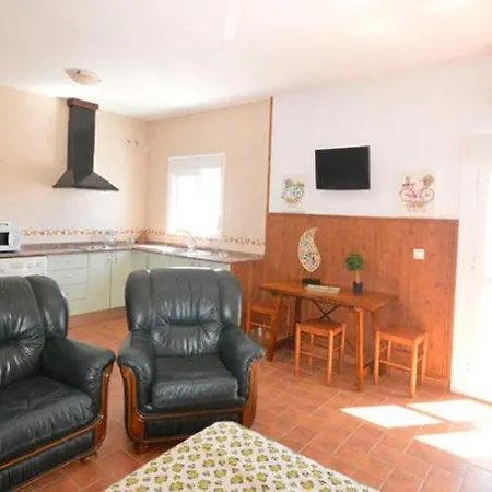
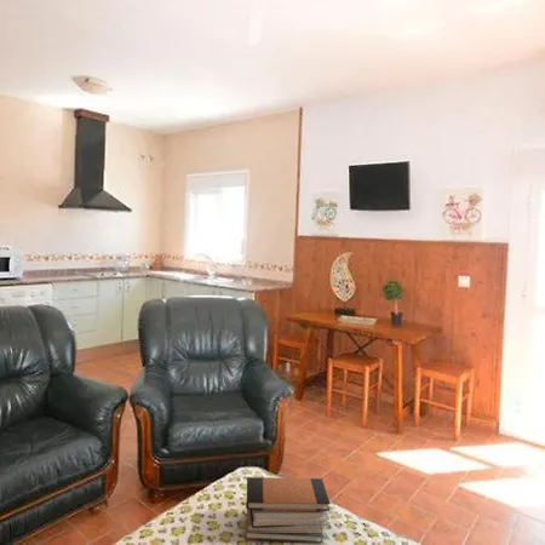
+ book stack (286, 509)
